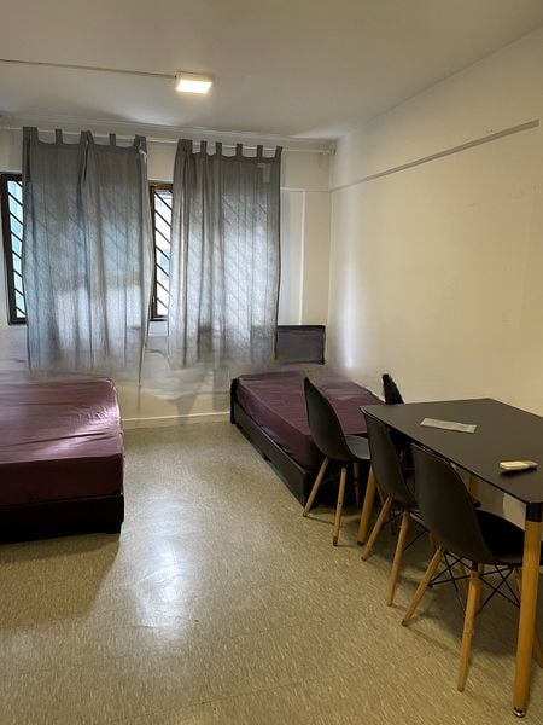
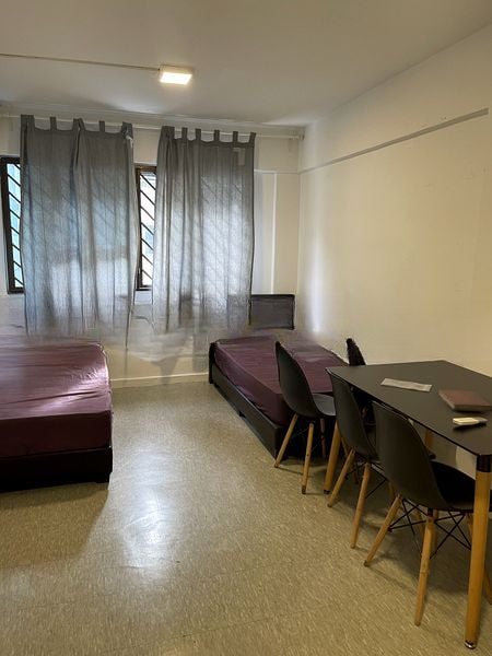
+ notebook (464, 399)
